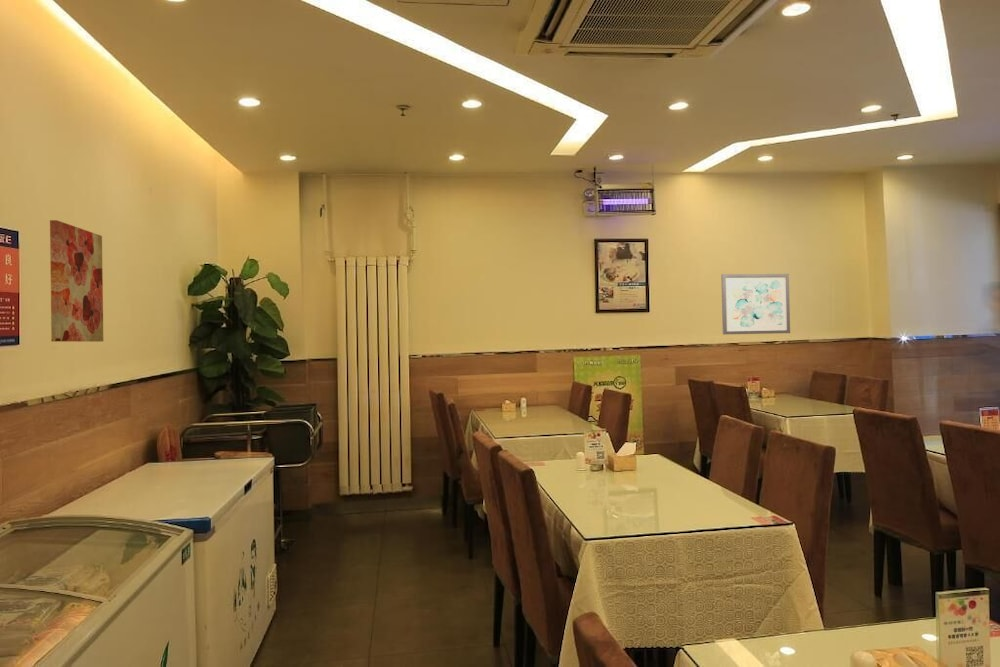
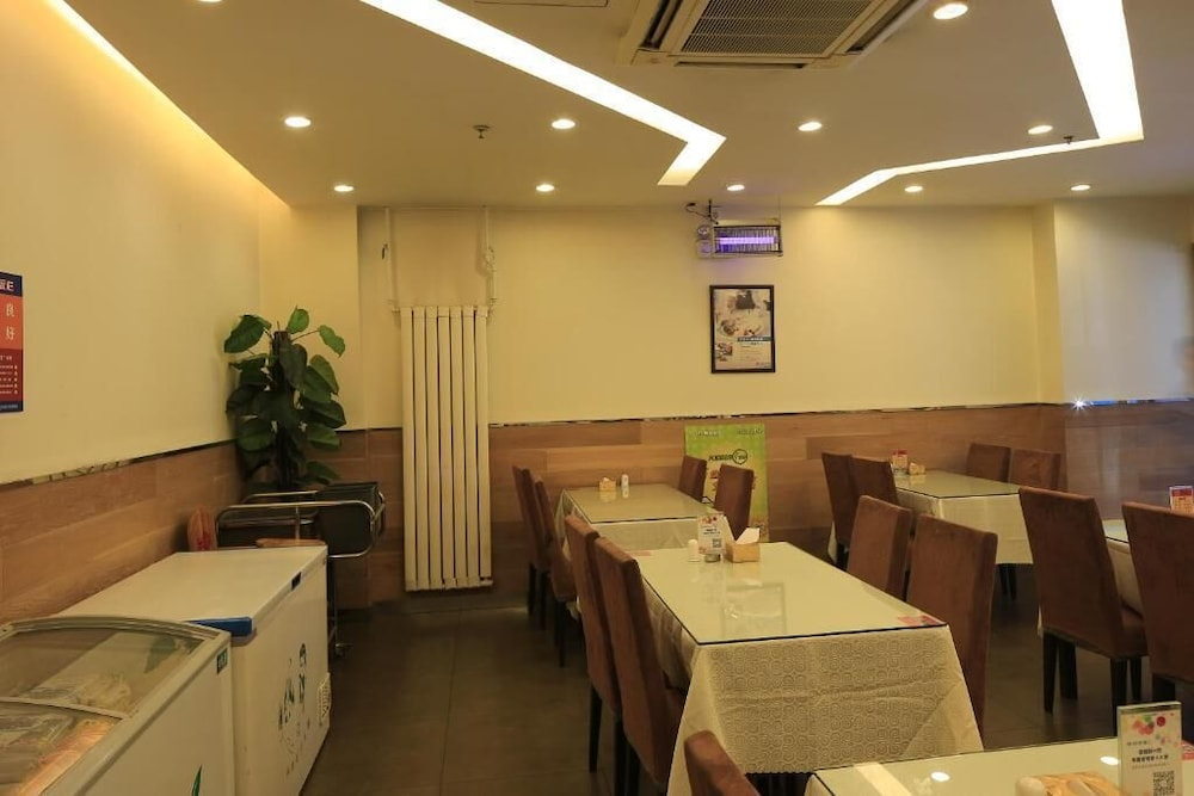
- wall art (78, 284)
- wall art (755, 304)
